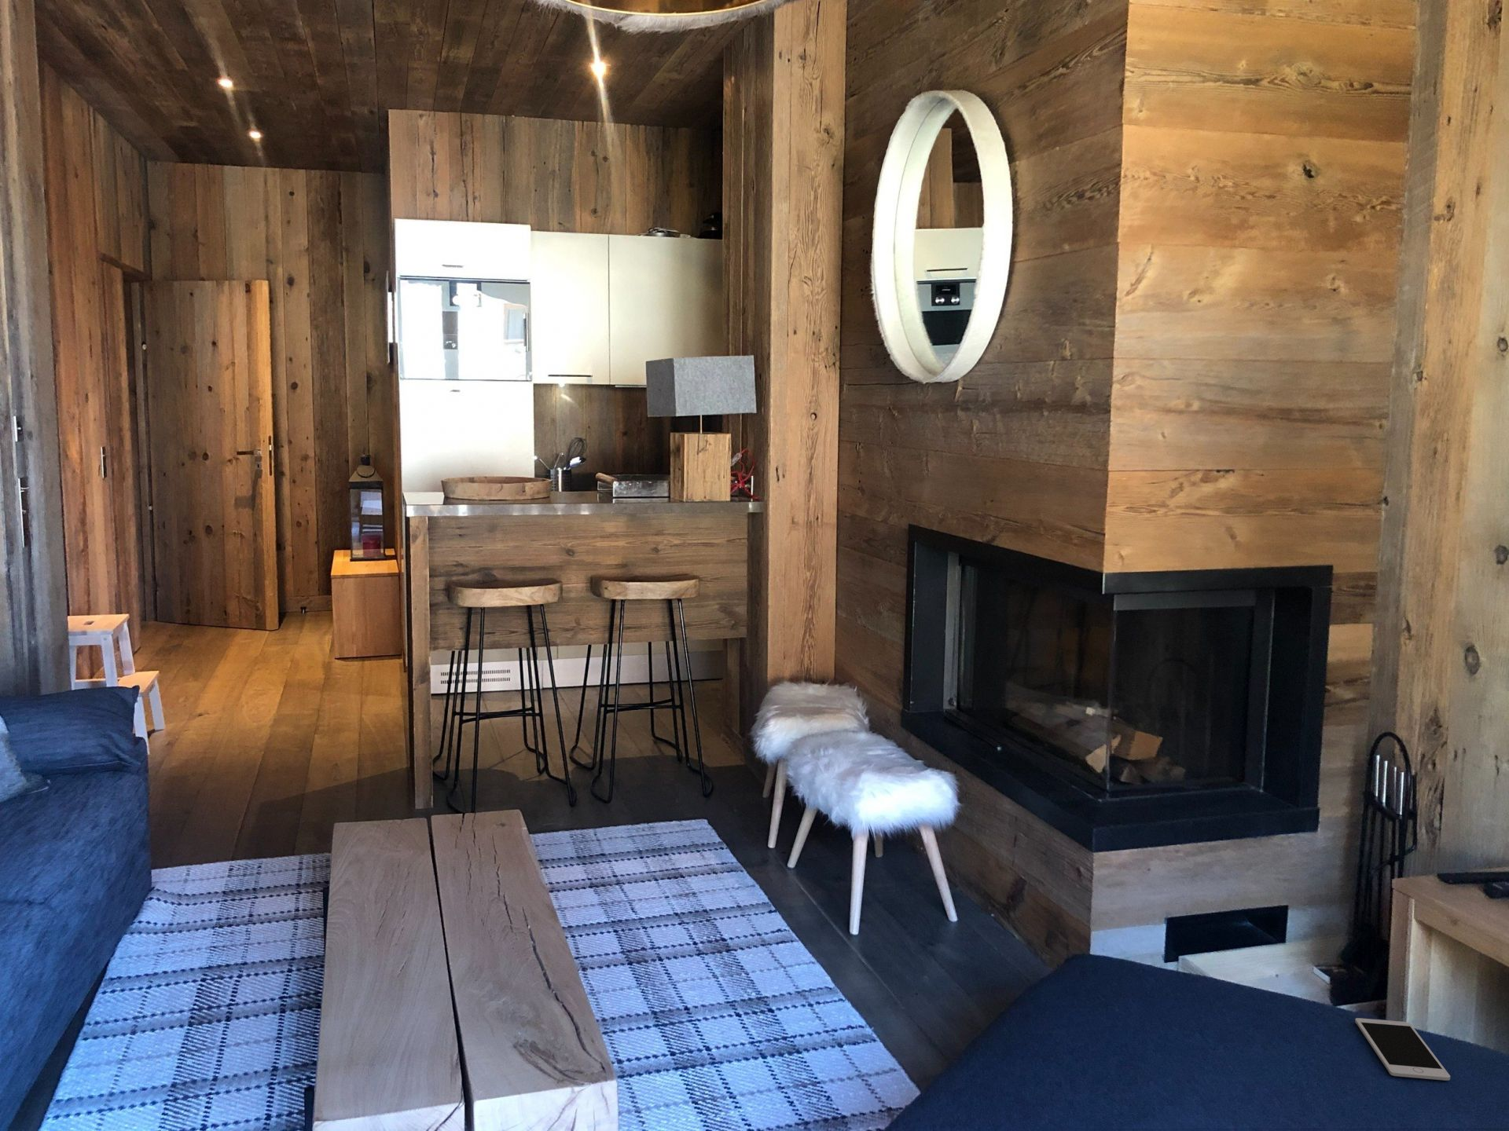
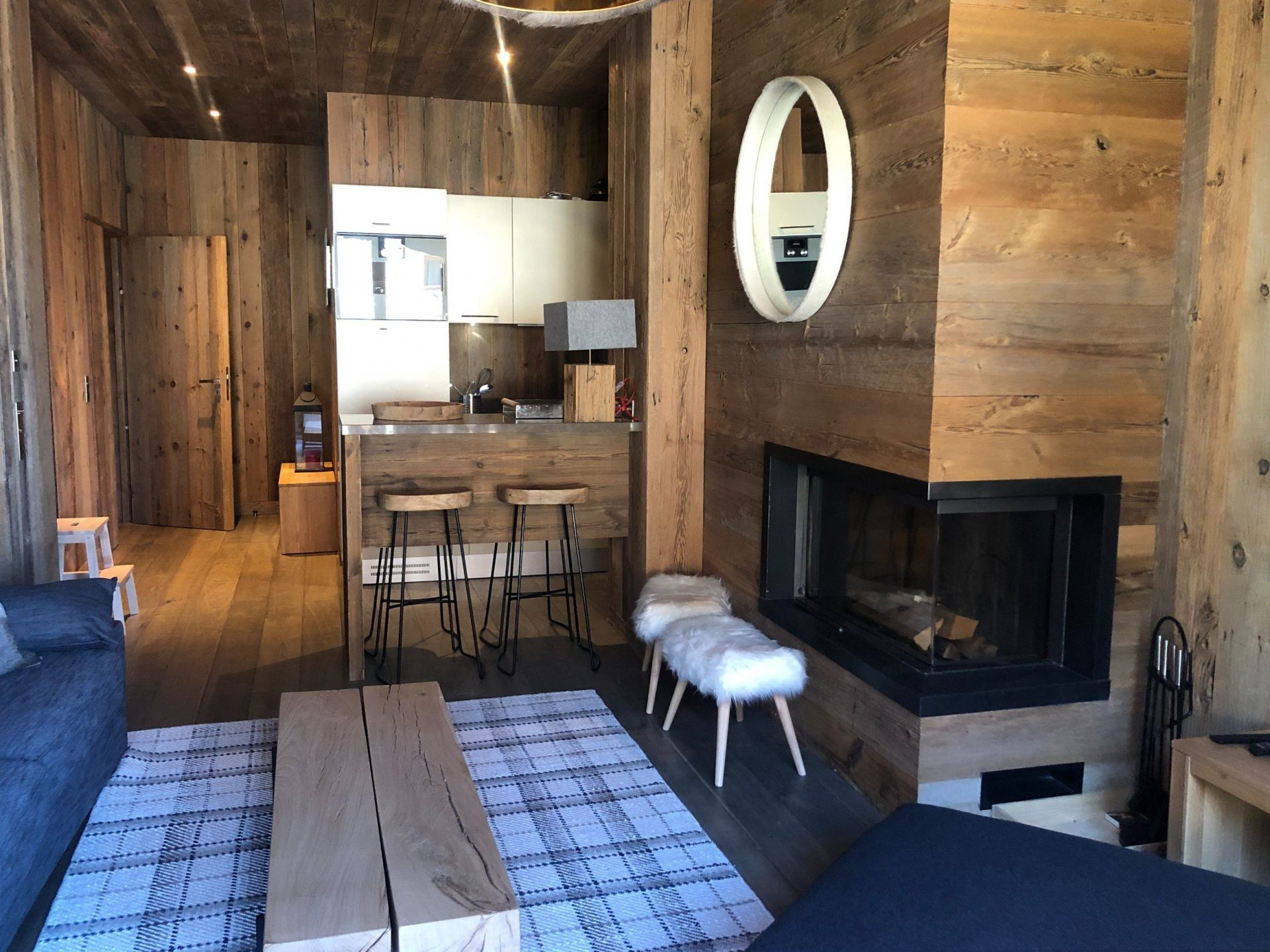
- cell phone (1400, 1048)
